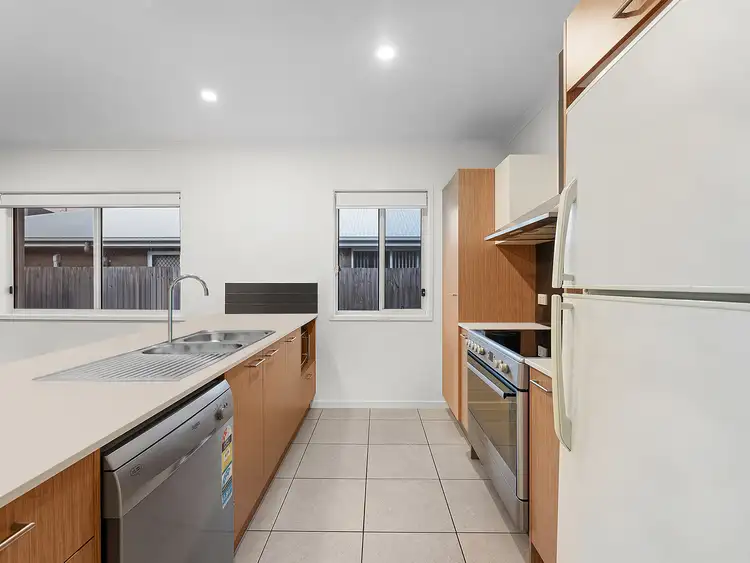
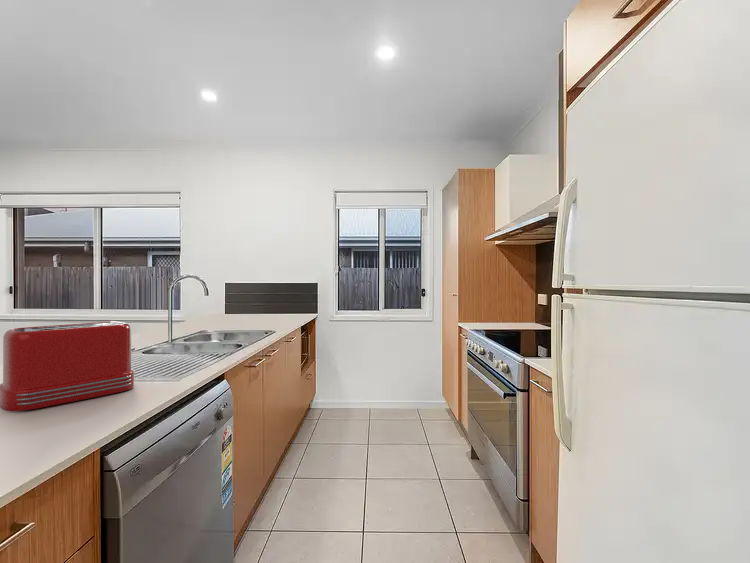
+ toaster (71, 360)
